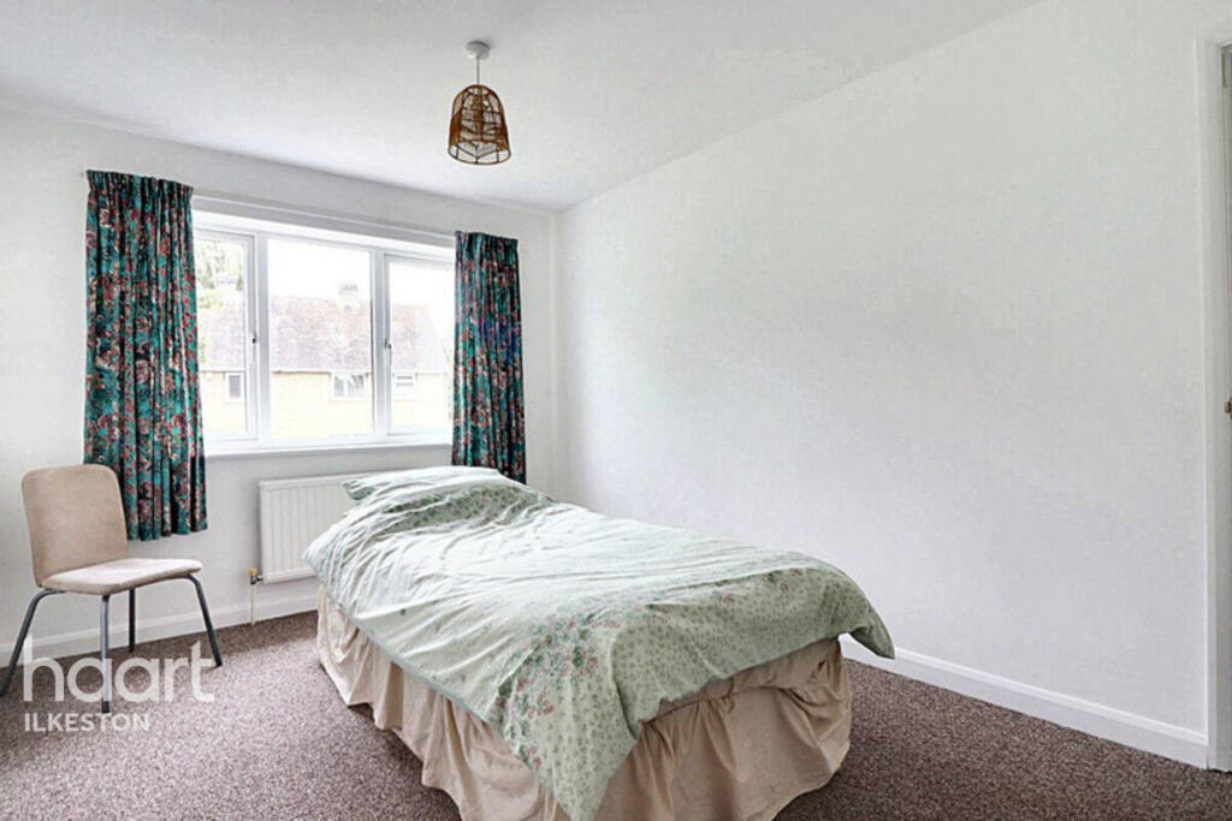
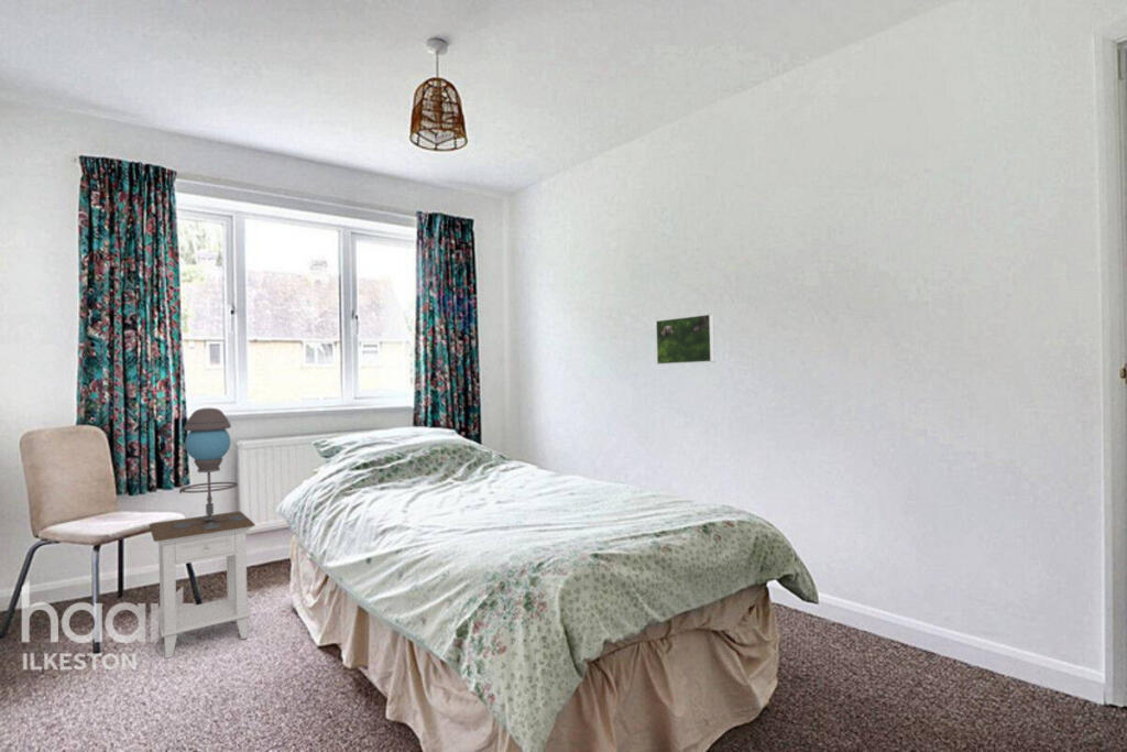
+ table lamp (208, 465)
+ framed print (683, 340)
+ nightstand (198, 560)
